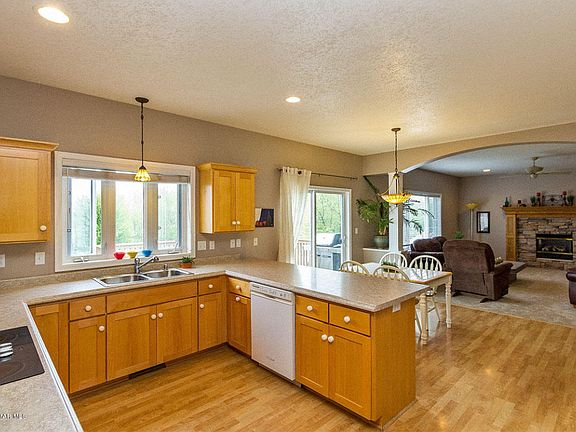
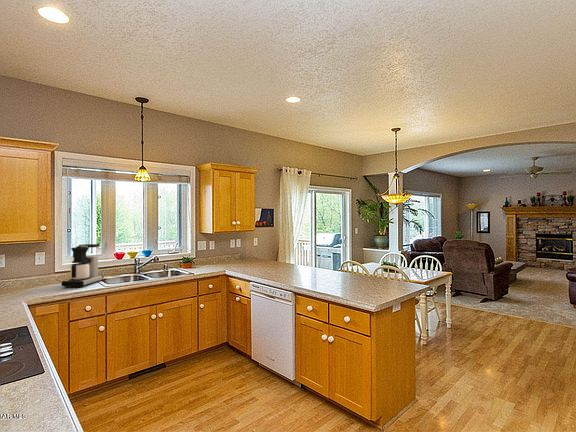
+ coffee maker (83, 264)
